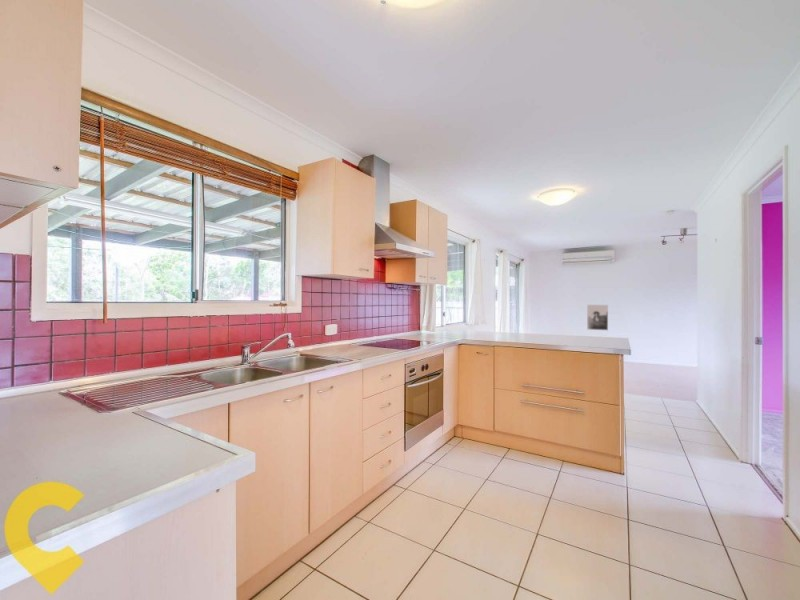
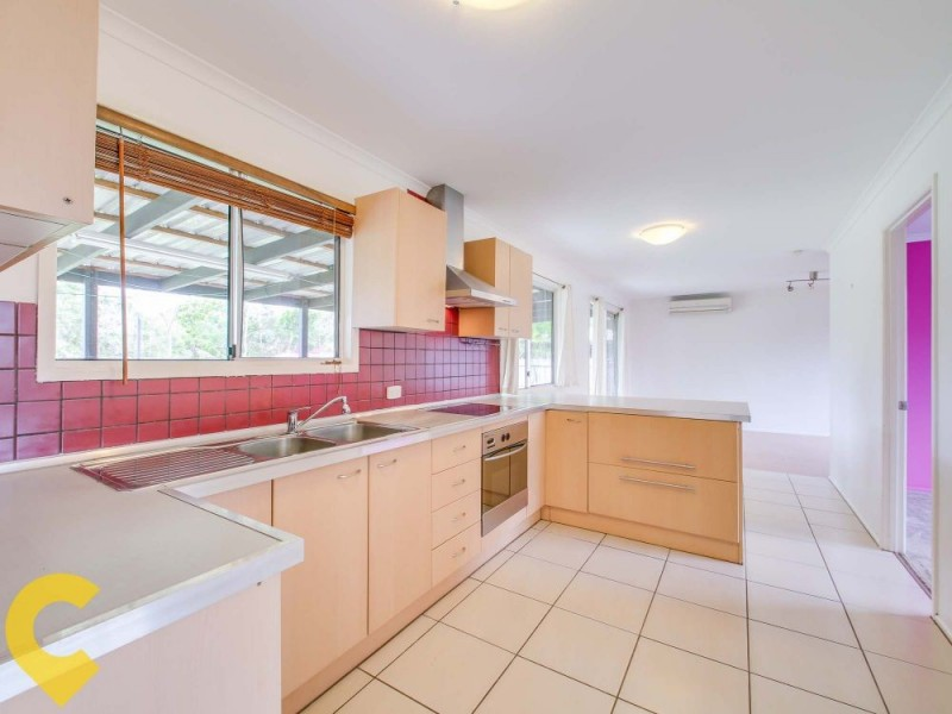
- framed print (597, 317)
